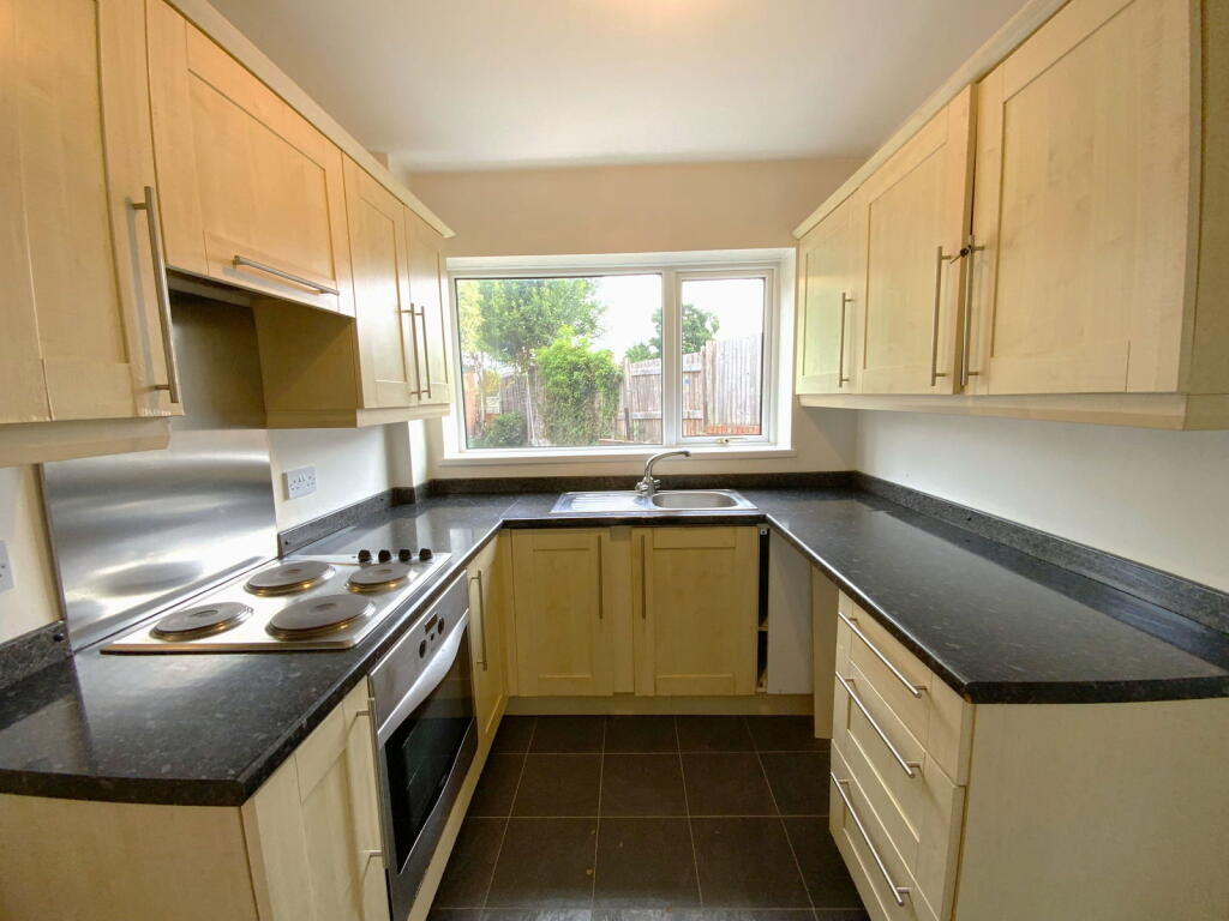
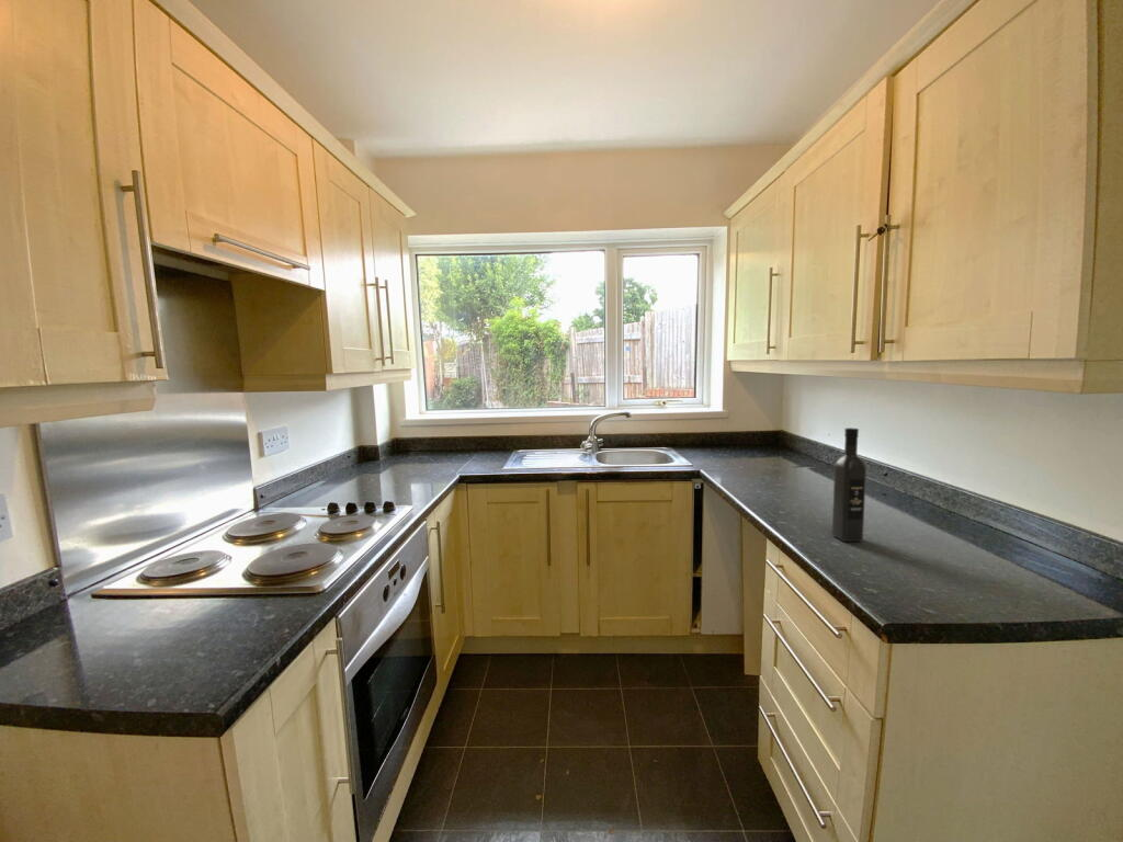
+ wine bottle (849, 483)
